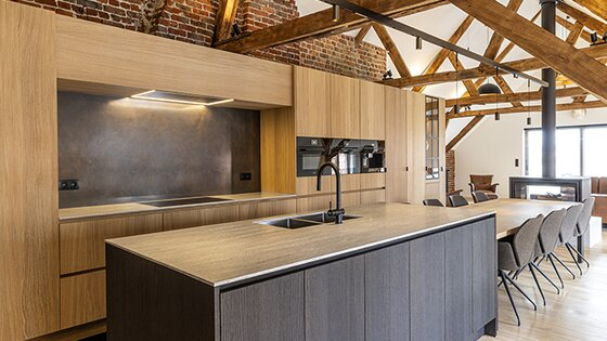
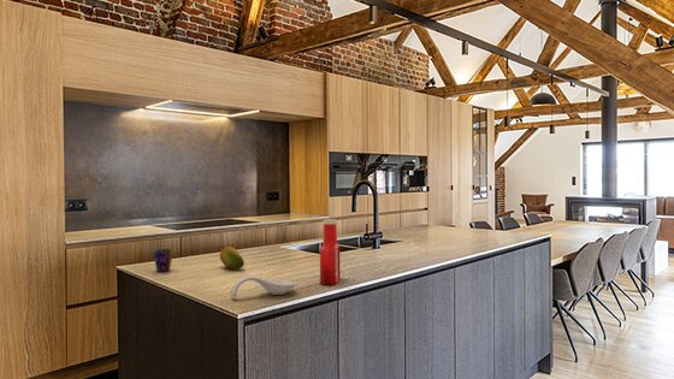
+ cup (164, 260)
+ spoon rest (264, 284)
+ soap bottle (330, 250)
+ fruit (231, 257)
